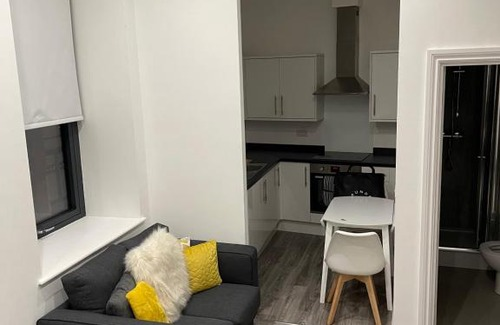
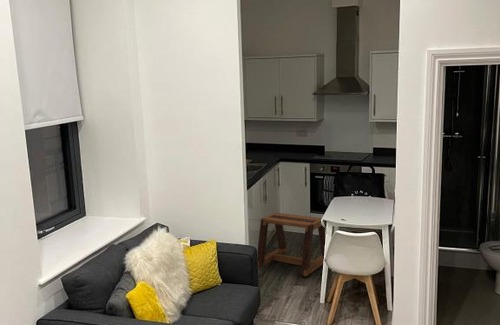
+ stool (285, 242)
